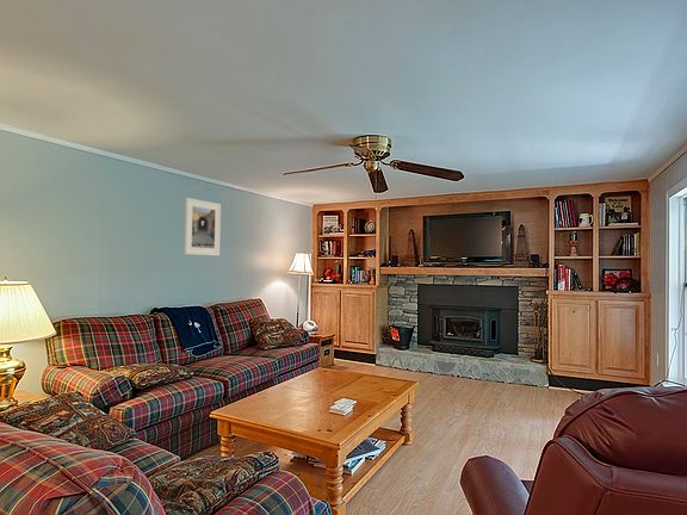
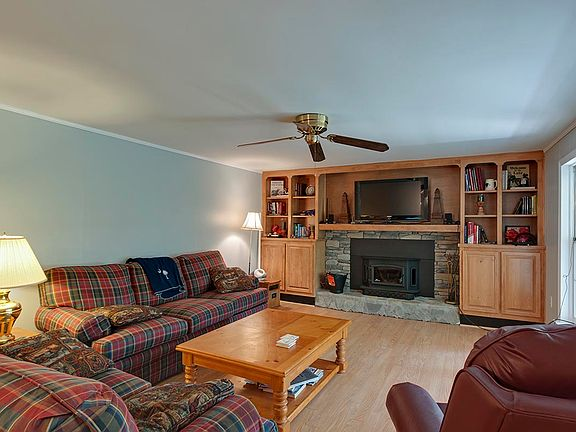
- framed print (203, 228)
